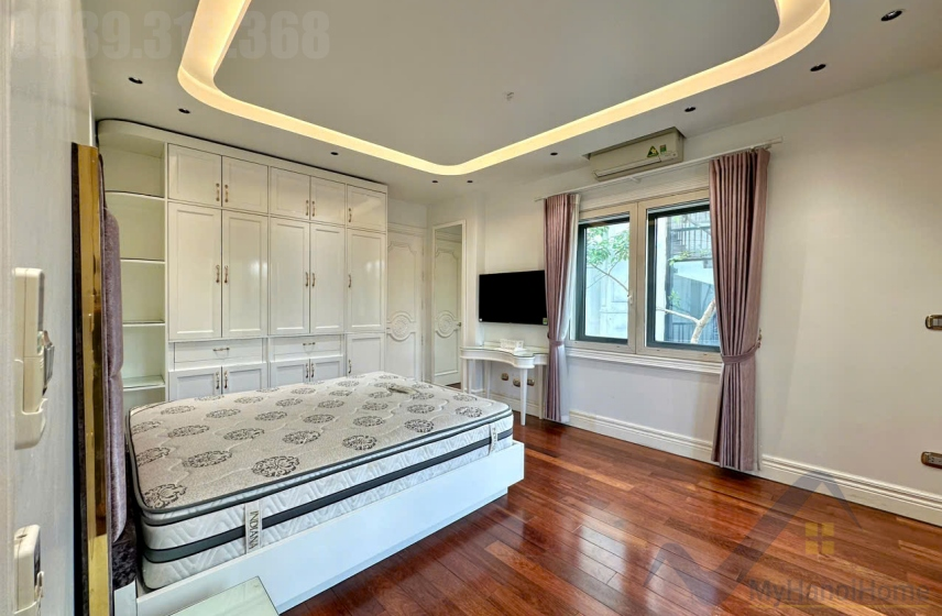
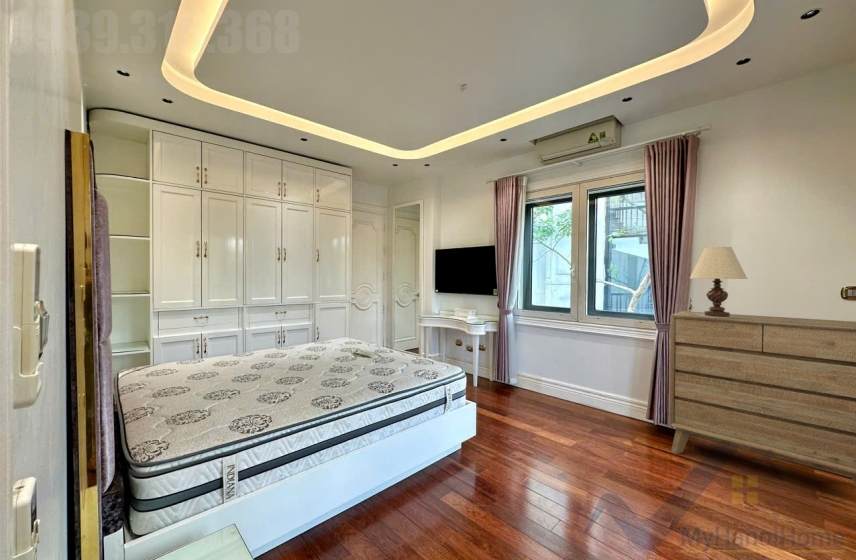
+ table lamp (717, 281)
+ dresser (762, 392)
